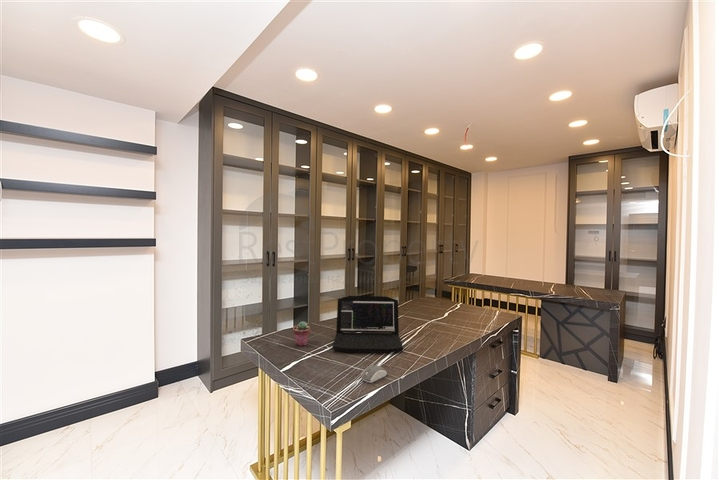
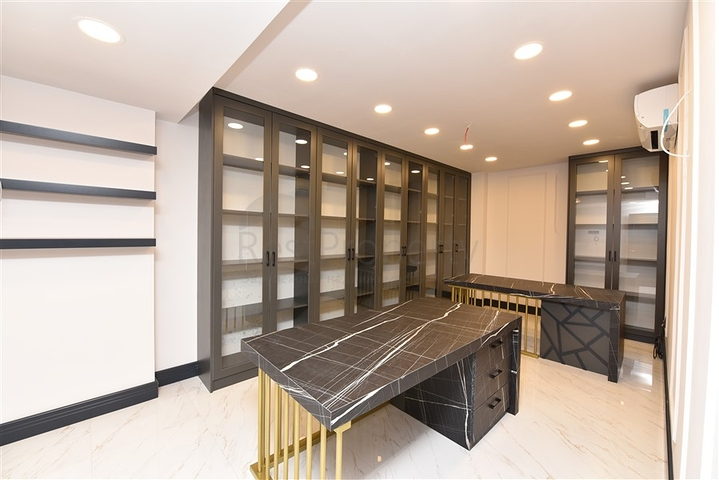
- computer mouse (374, 371)
- laptop (367, 322)
- potted succulent (301, 332)
